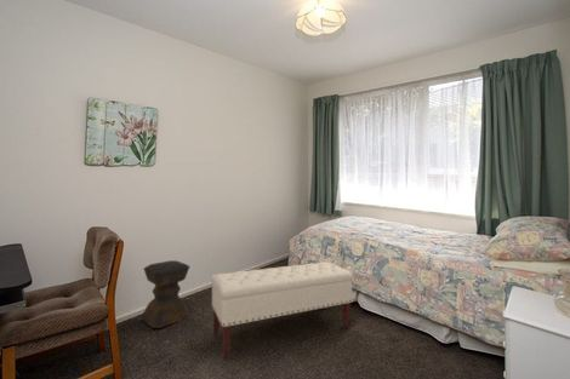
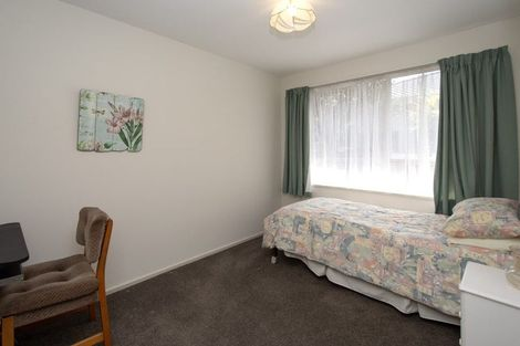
- stool (166, 291)
- bench (283, 302)
